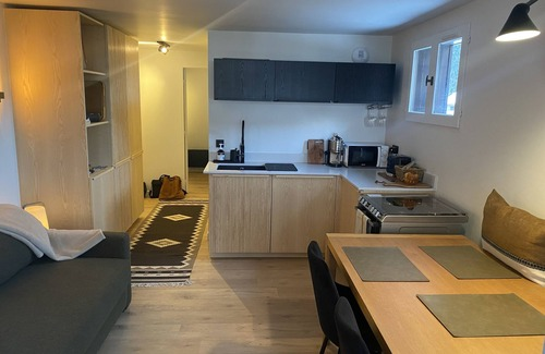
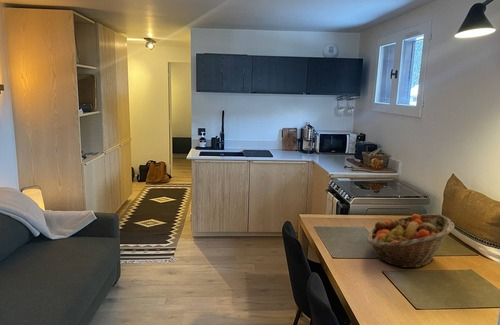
+ fruit basket (408, 236)
